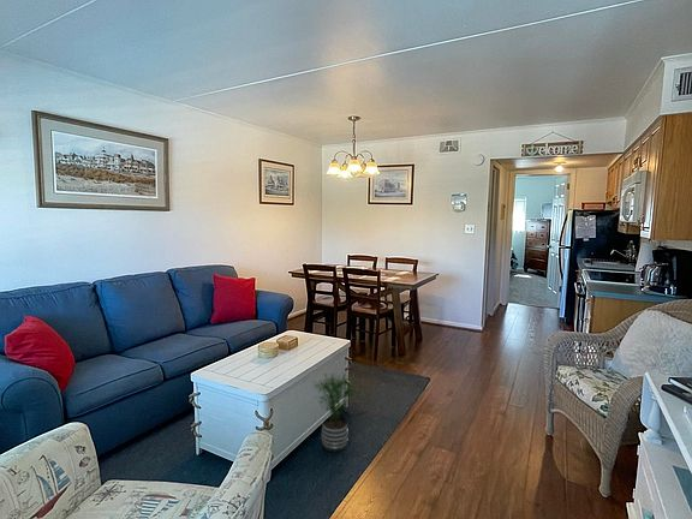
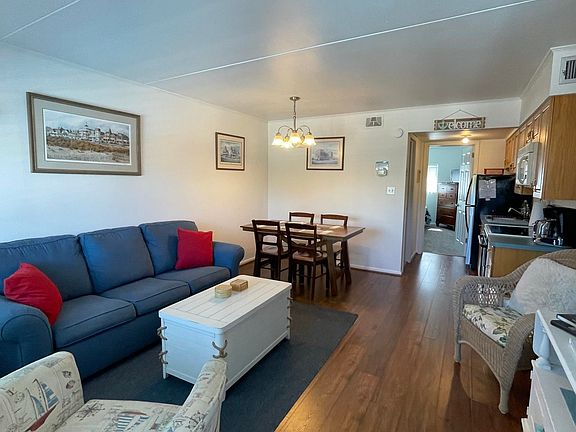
- potted plant (335, 412)
